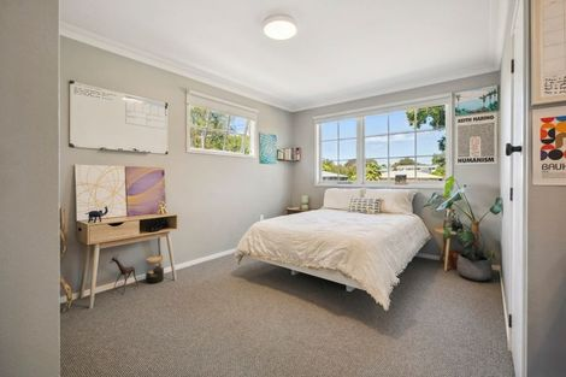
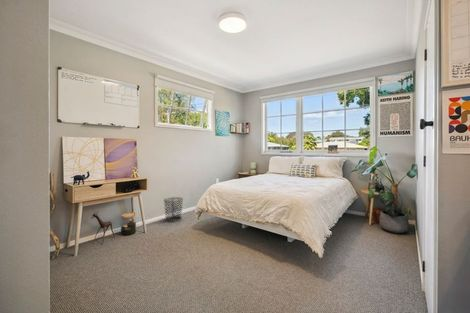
+ waste bin (173, 209)
